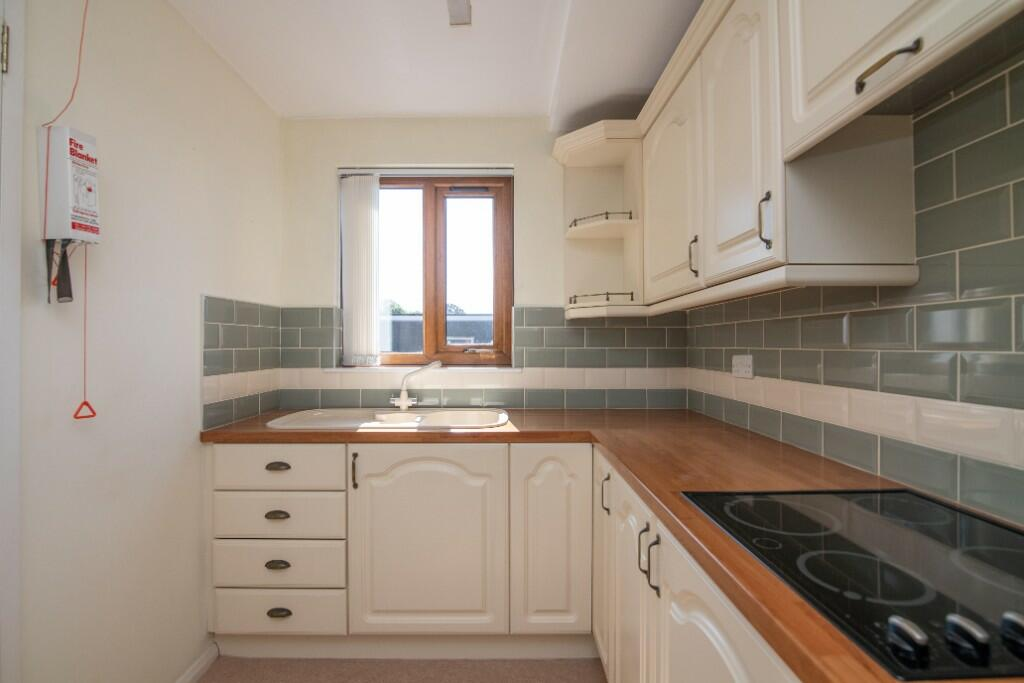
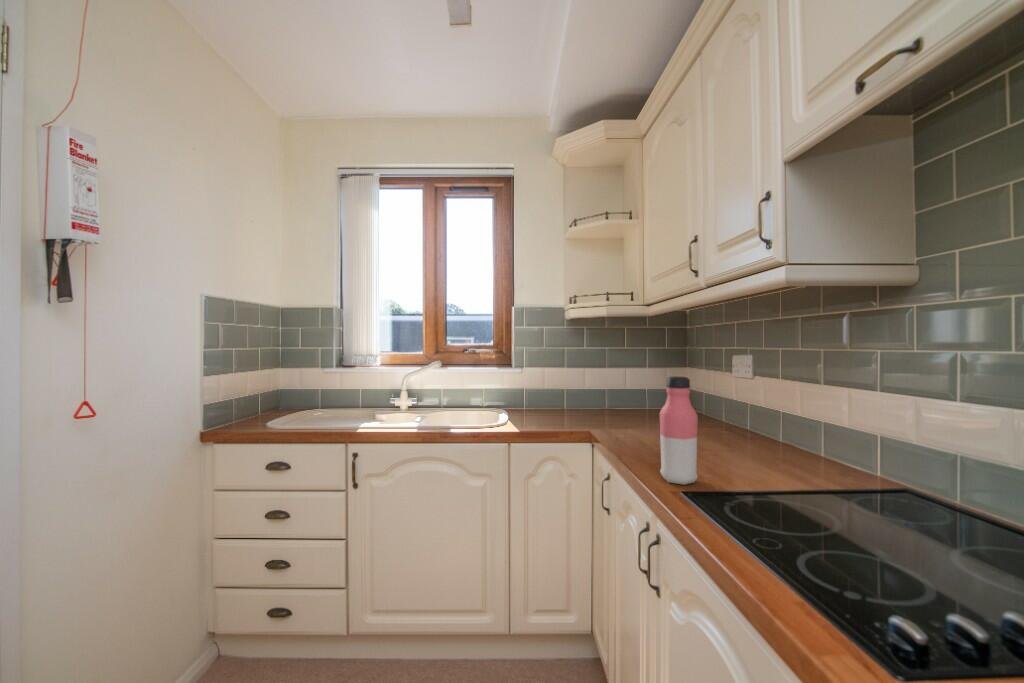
+ water bottle (678, 428)
